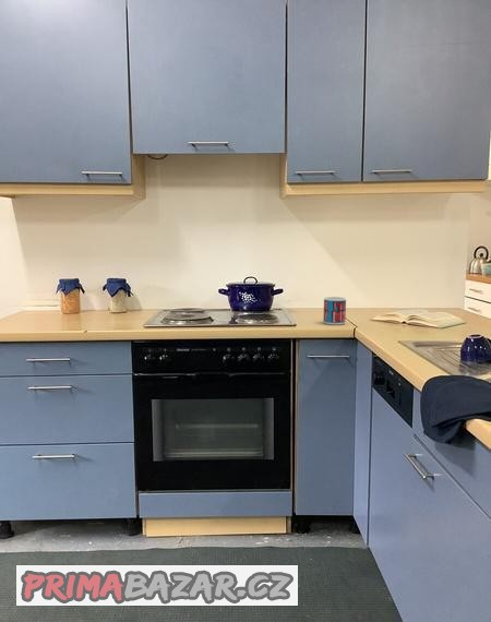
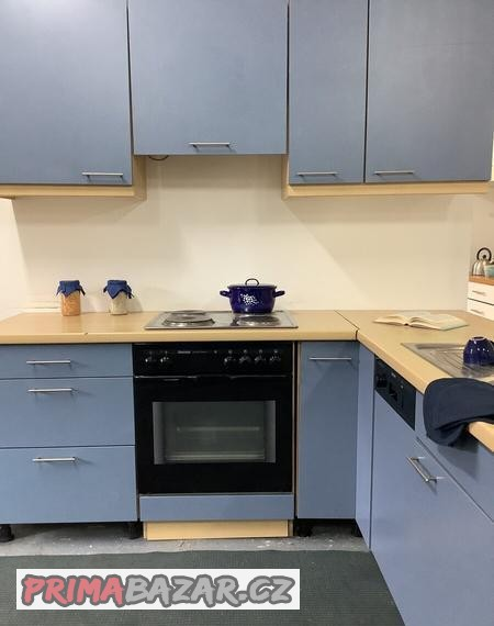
- mug (334, 310)
